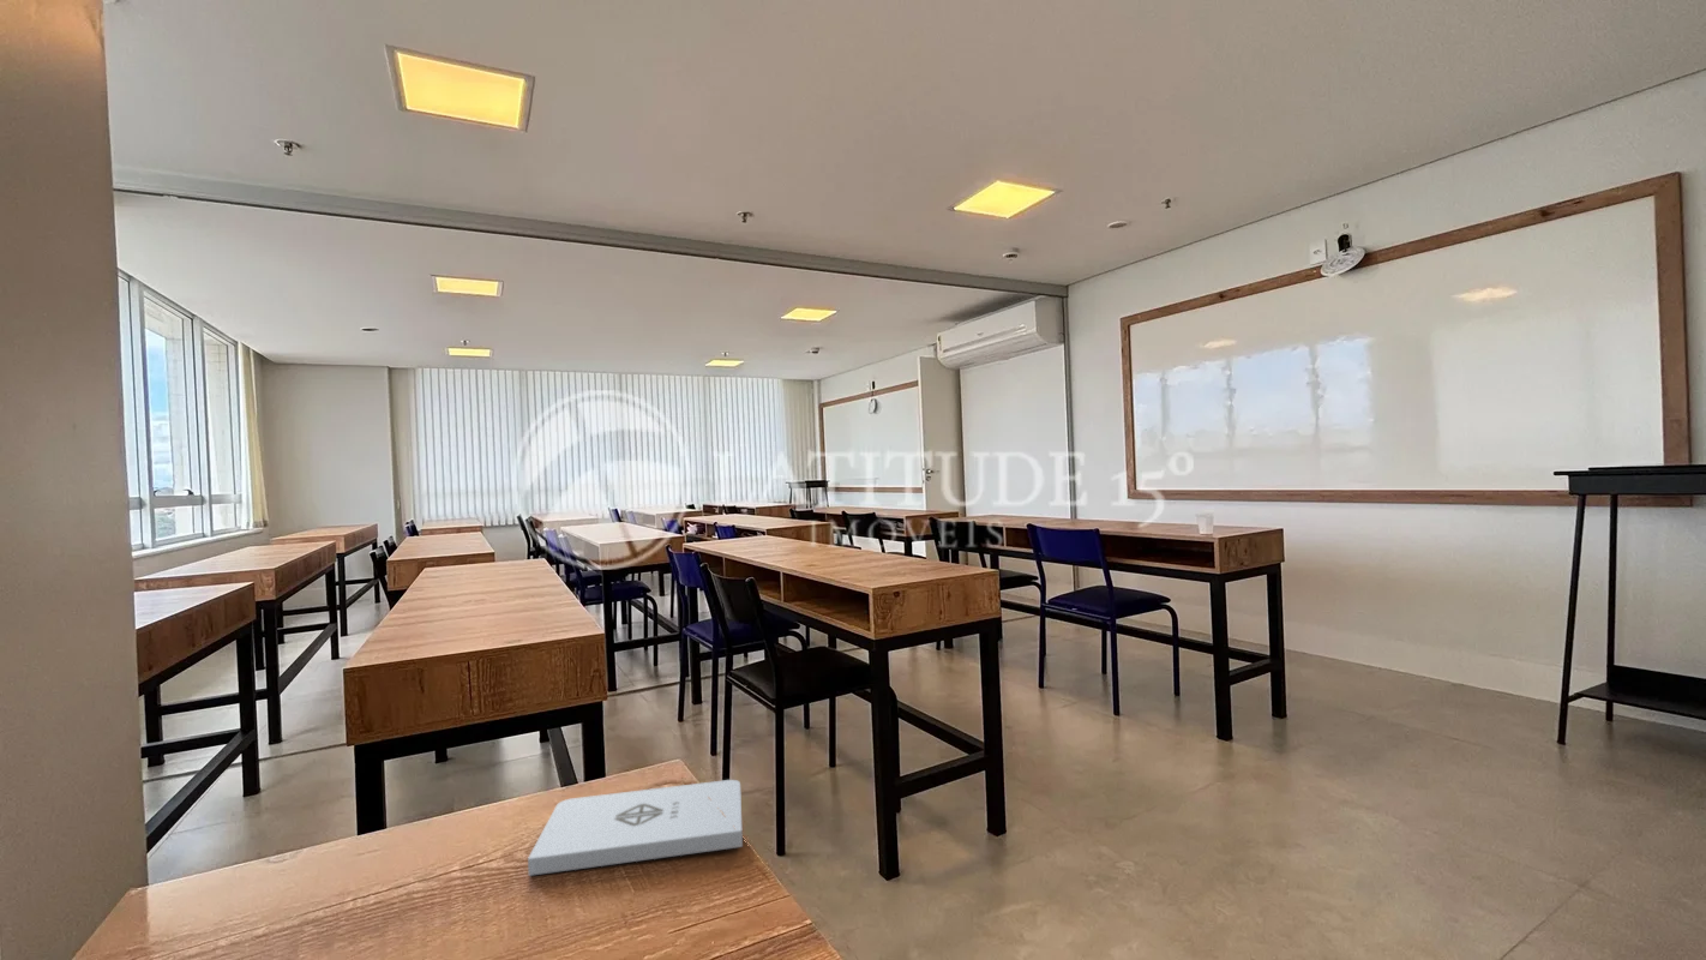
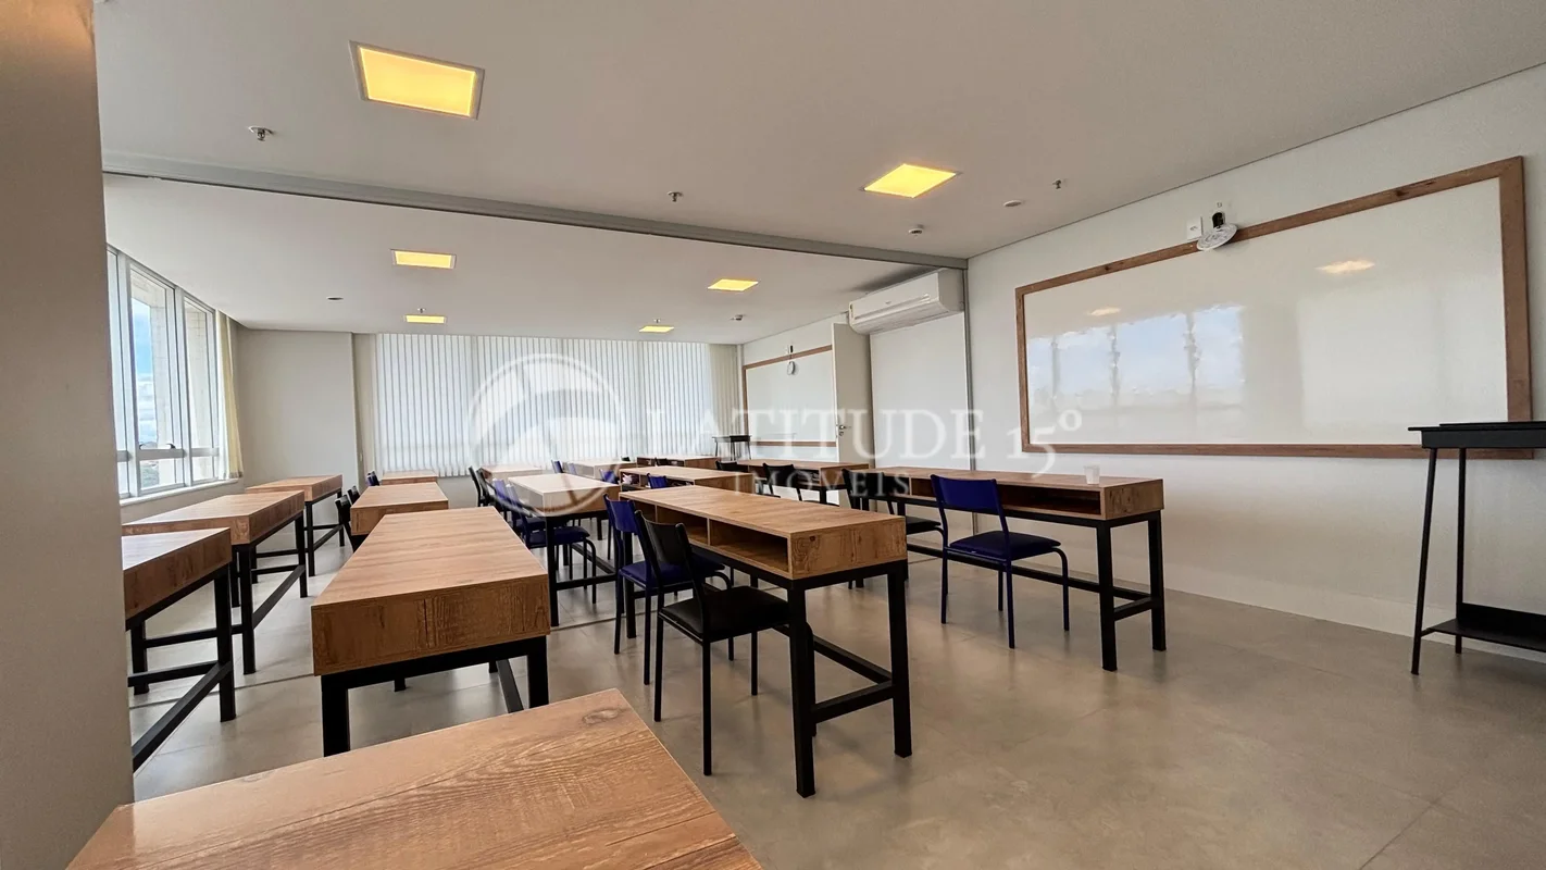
- notepad (645, 821)
